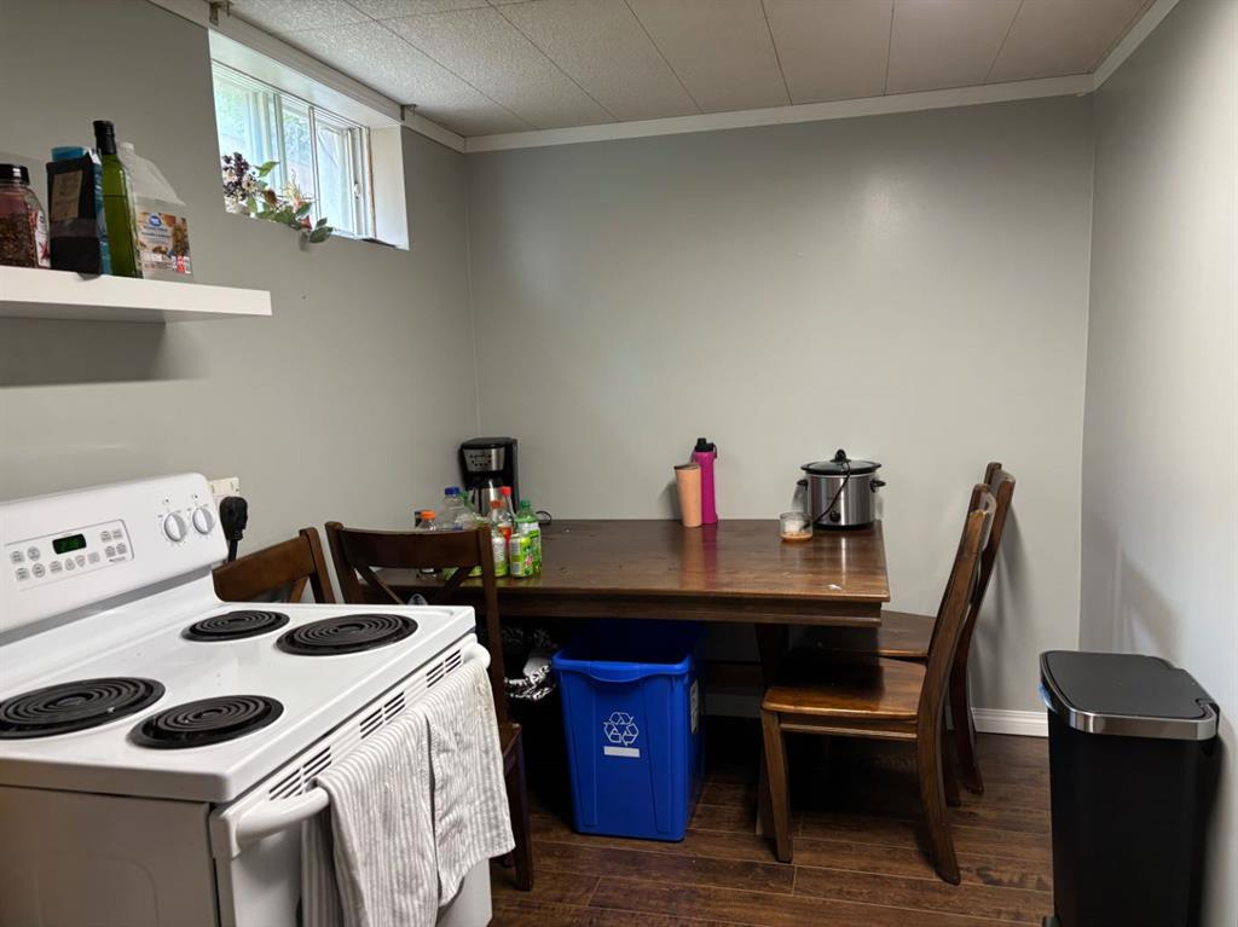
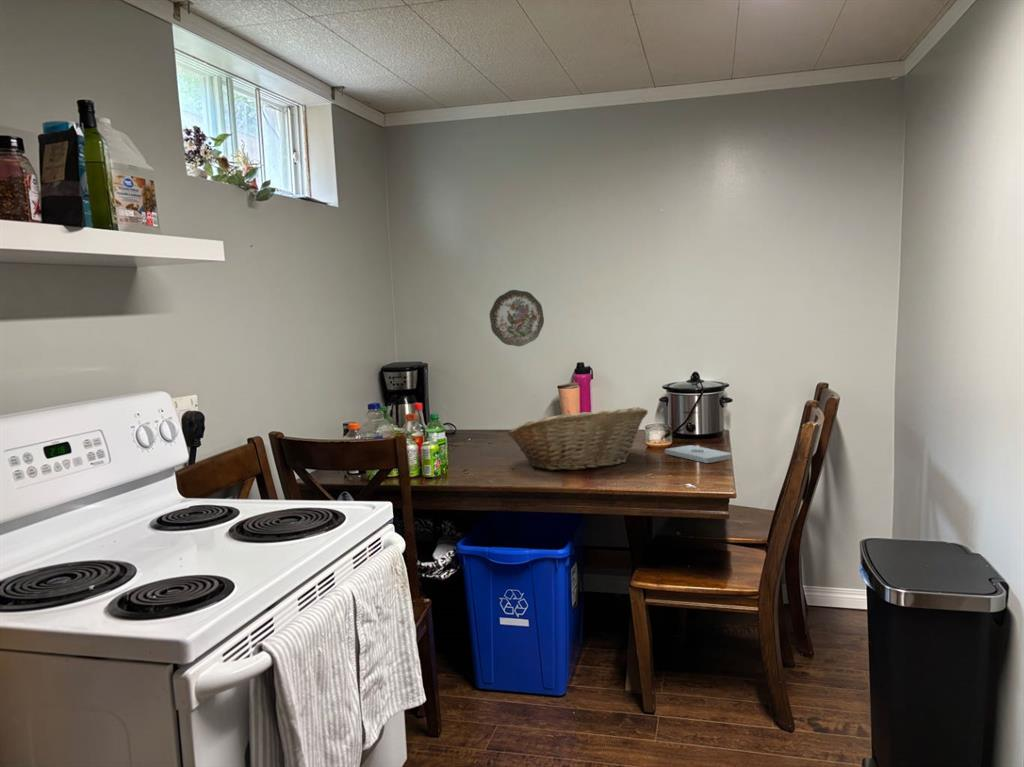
+ fruit basket (578, 434)
+ notepad (698, 453)
+ decorative plate (517, 318)
